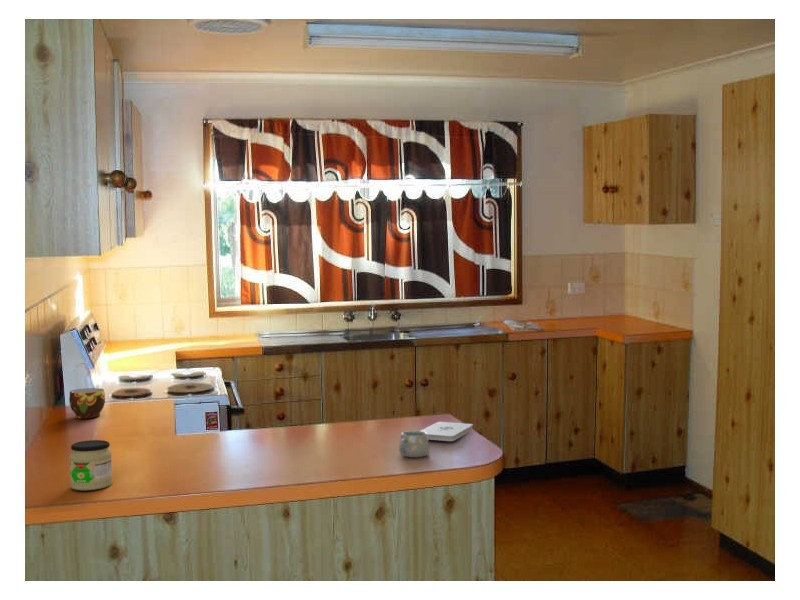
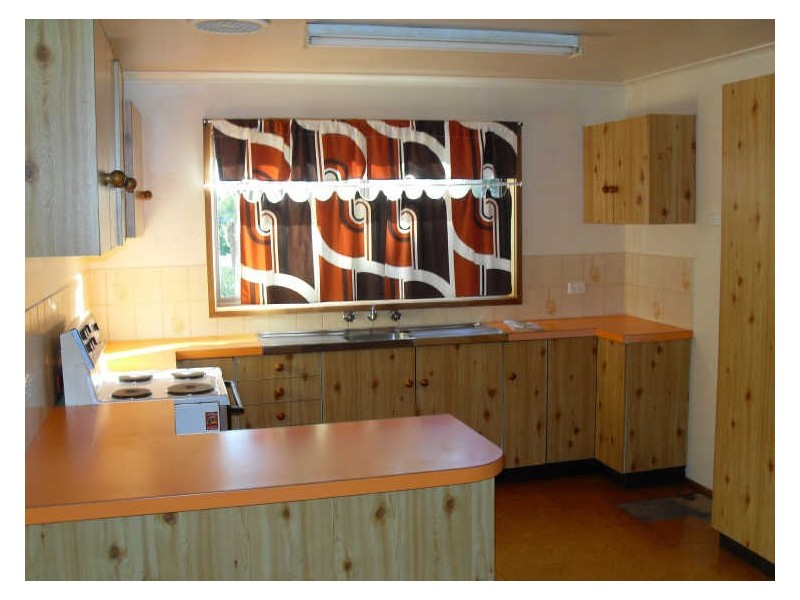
- jar (90, 464)
- notepad (445, 431)
- mug (411, 445)
- cup (86, 403)
